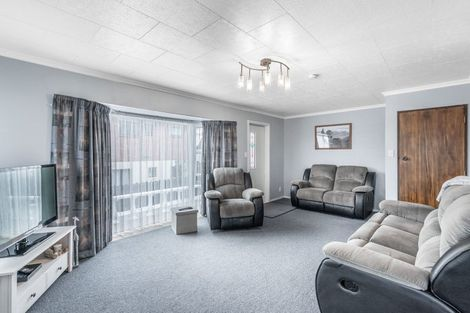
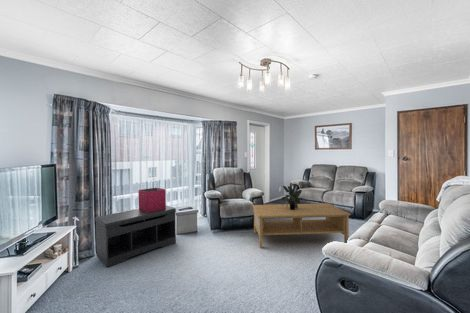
+ coffee table (297, 223)
+ potted plant (291, 196)
+ storage bin (152, 199)
+ bench (138, 230)
